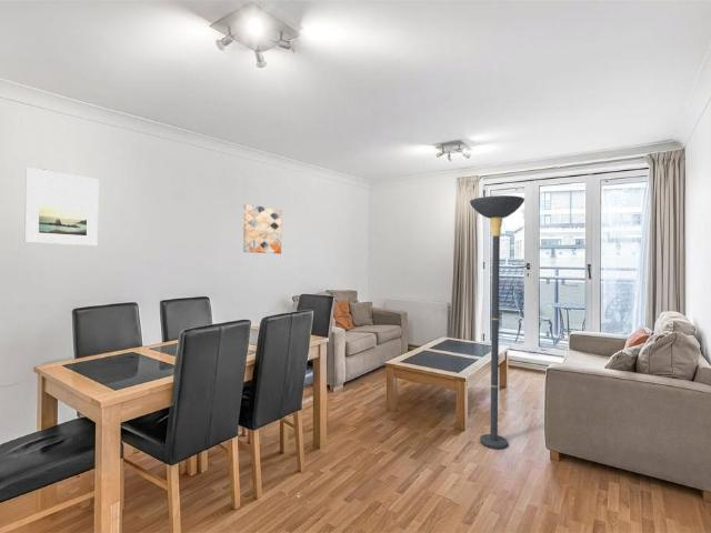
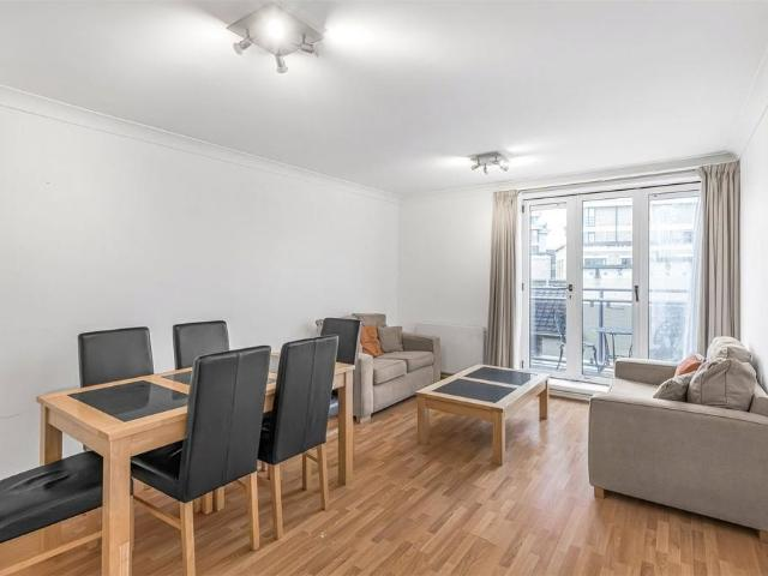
- floor lamp (494, 321)
- wall art (263, 230)
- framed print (63, 209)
